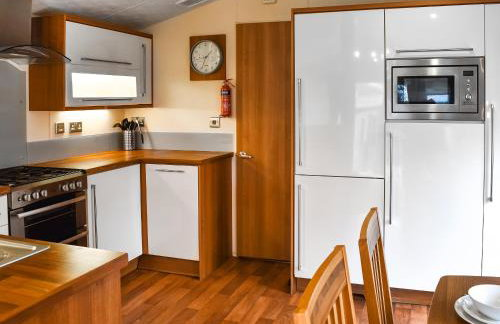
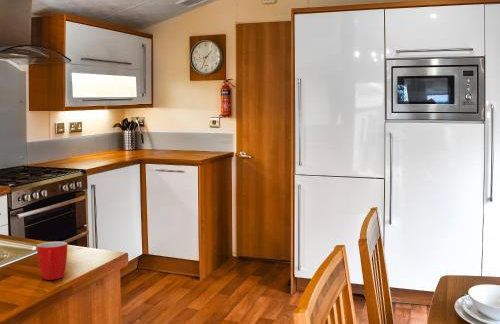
+ mug (51, 262)
